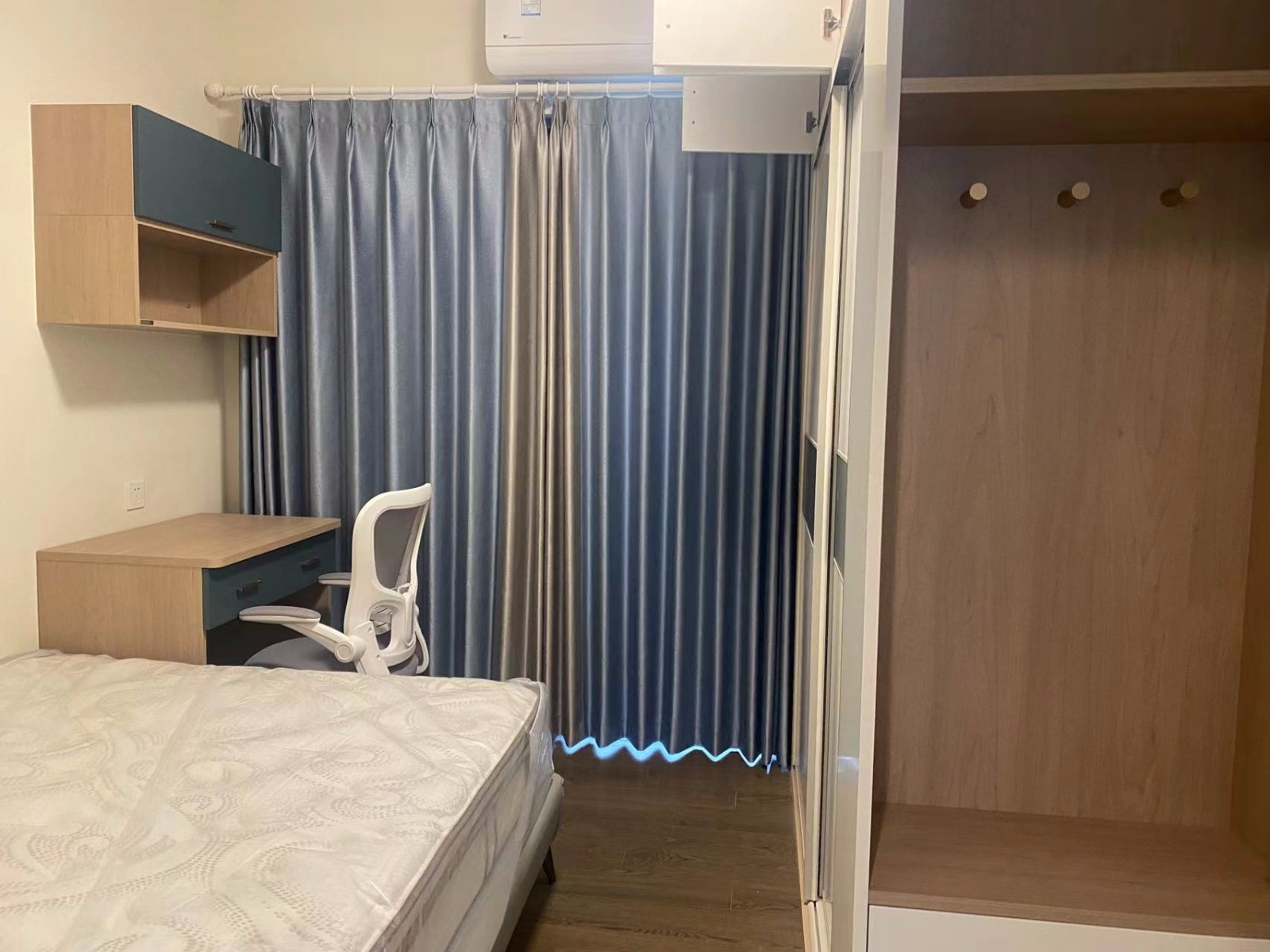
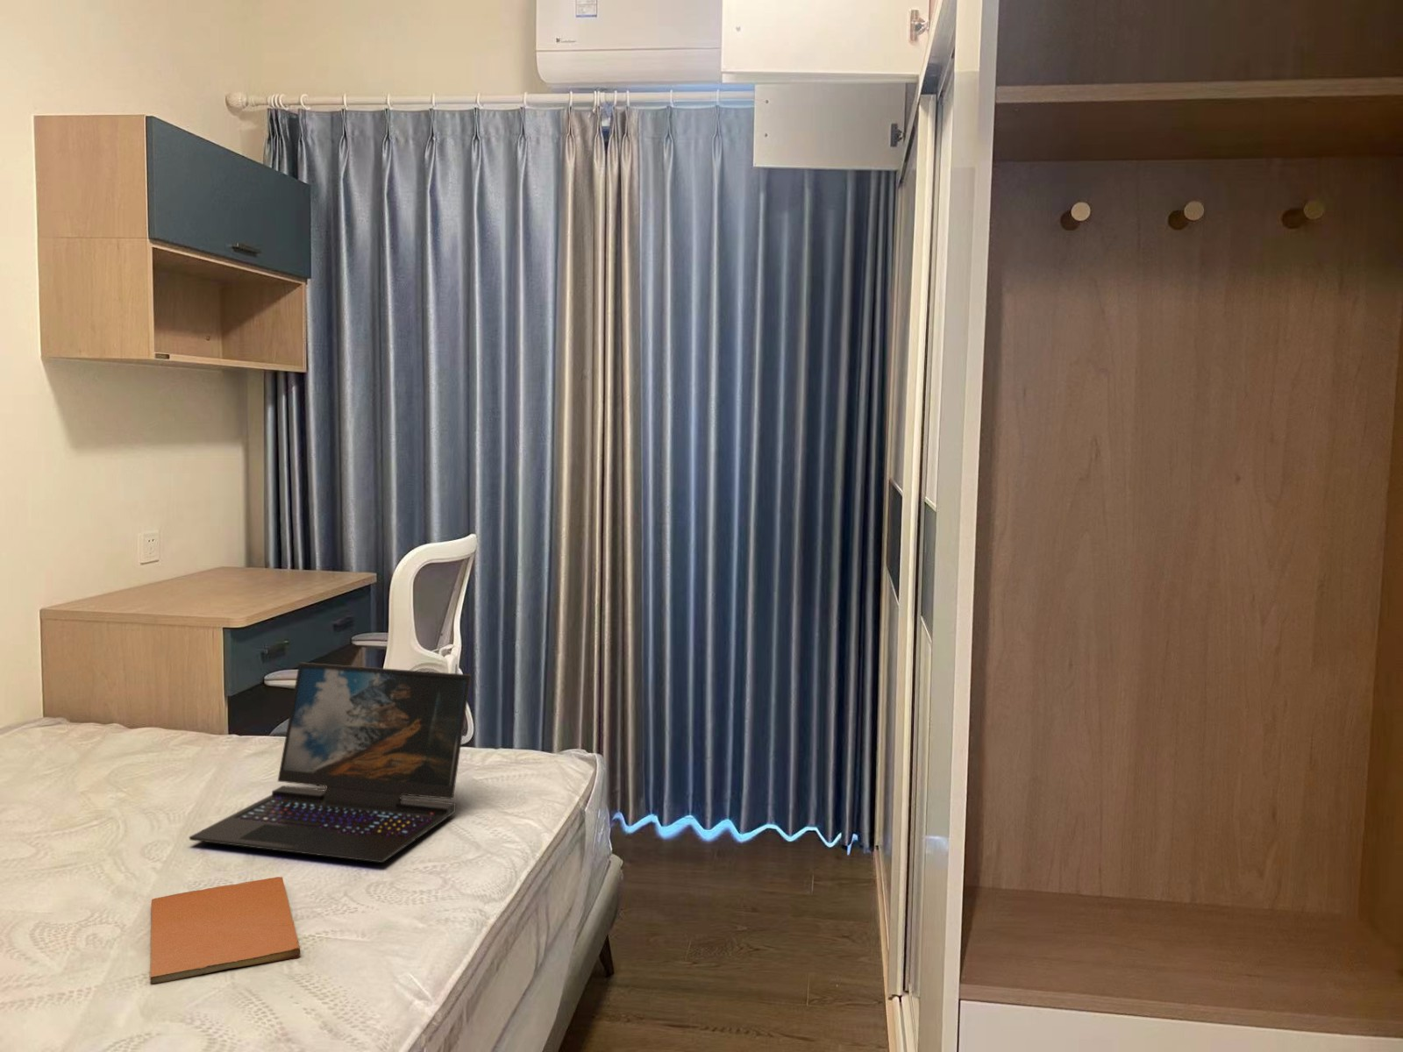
+ book (222, 925)
+ laptop (338, 756)
